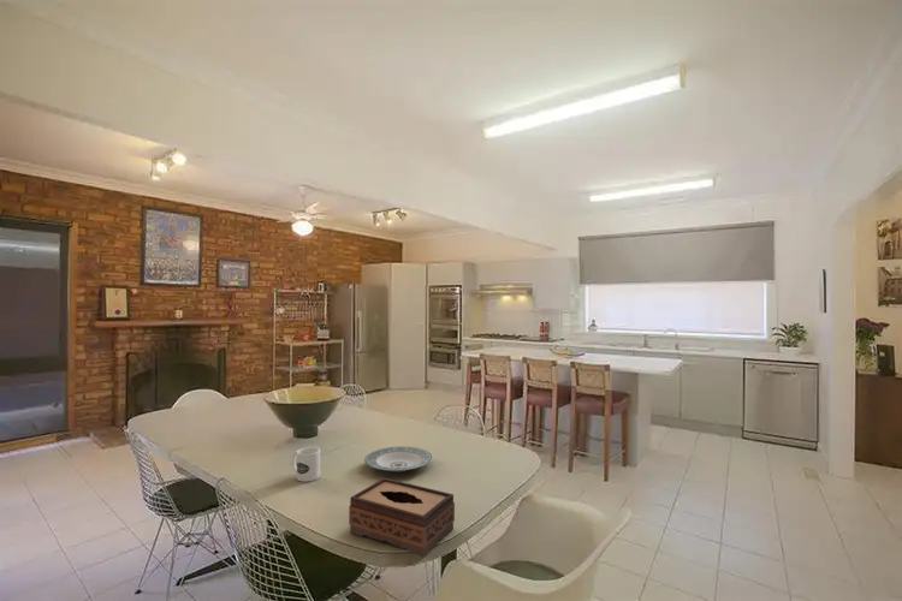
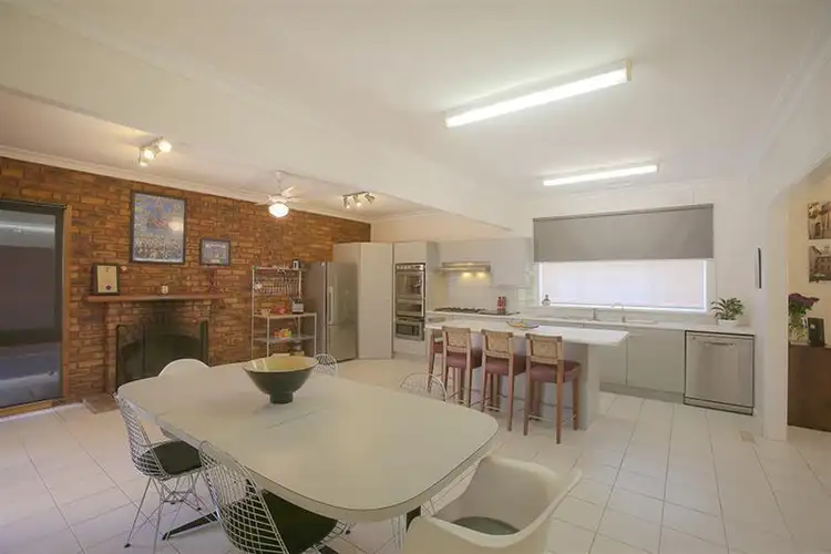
- tissue box (402, 513)
- mug (304, 463)
- plate (398, 462)
